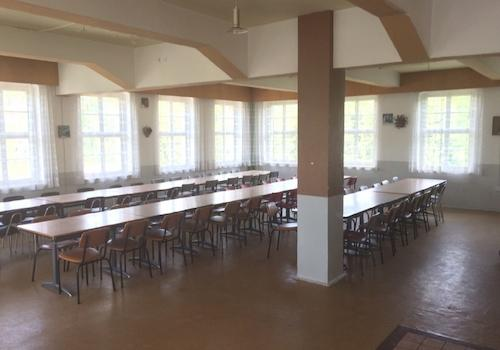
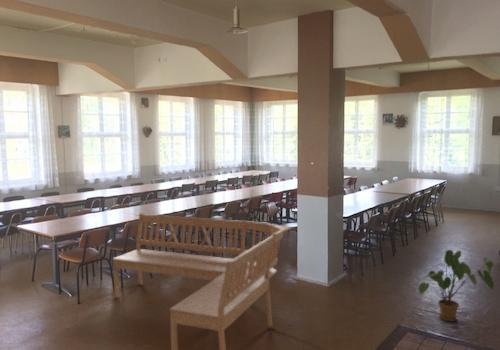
+ bench (175, 275)
+ house plant (455, 284)
